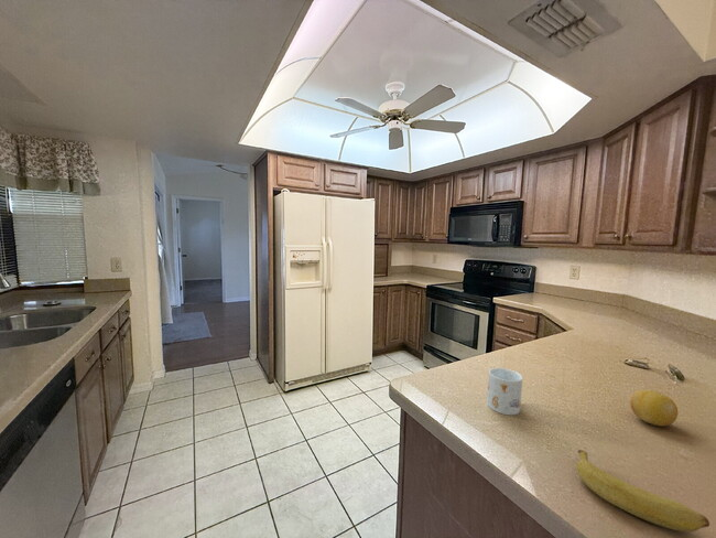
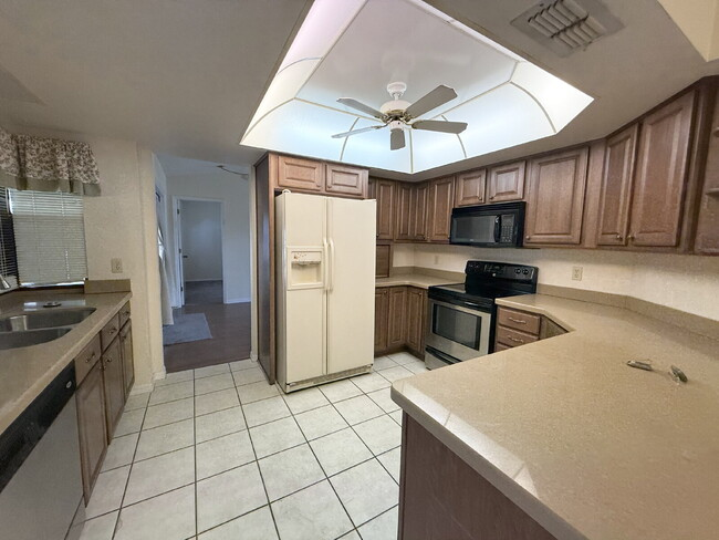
- mug (508, 388)
- fruit (653, 407)
- banana (632, 488)
